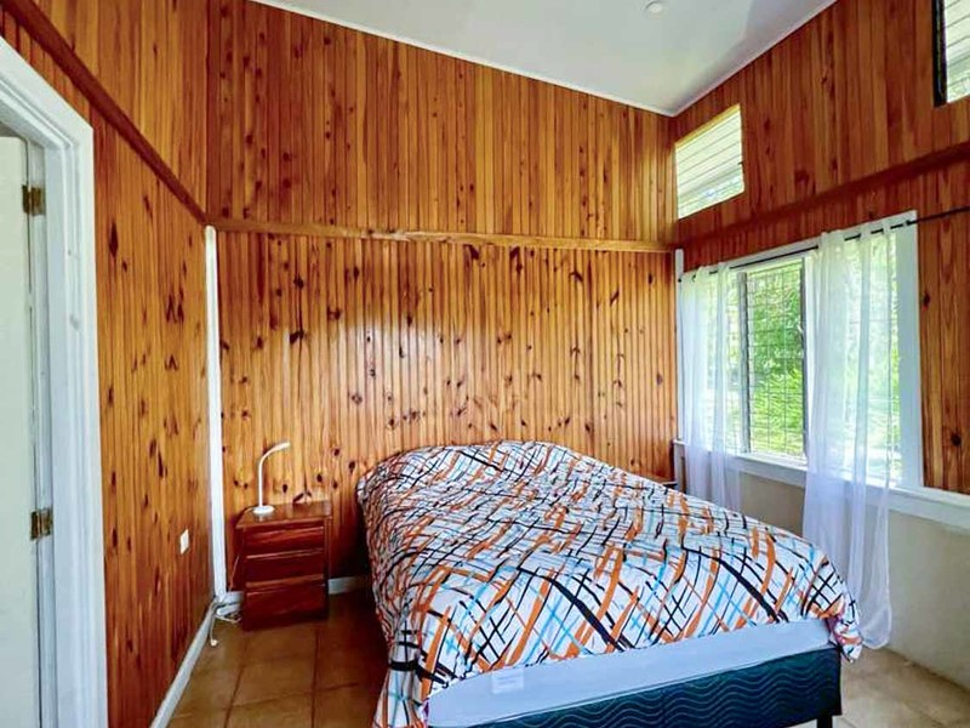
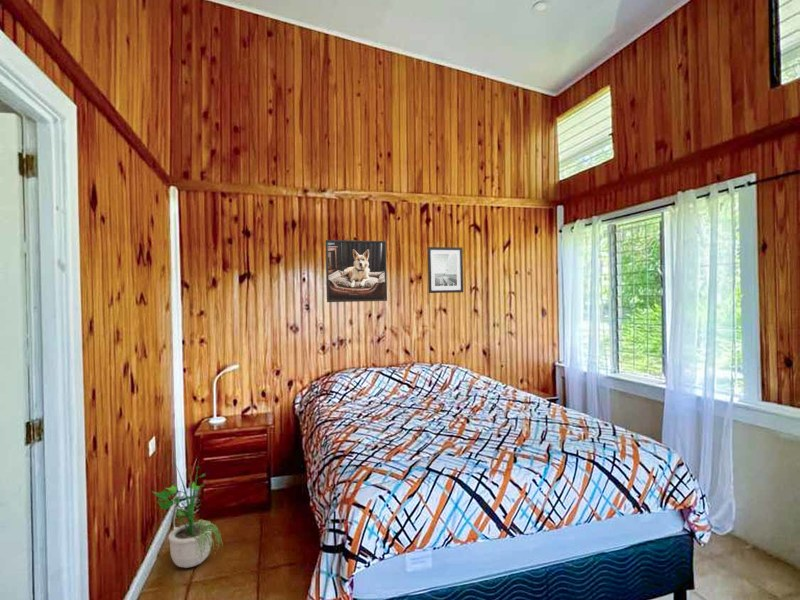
+ potted plant (191, 503)
+ wall art (445, 270)
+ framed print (356, 271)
